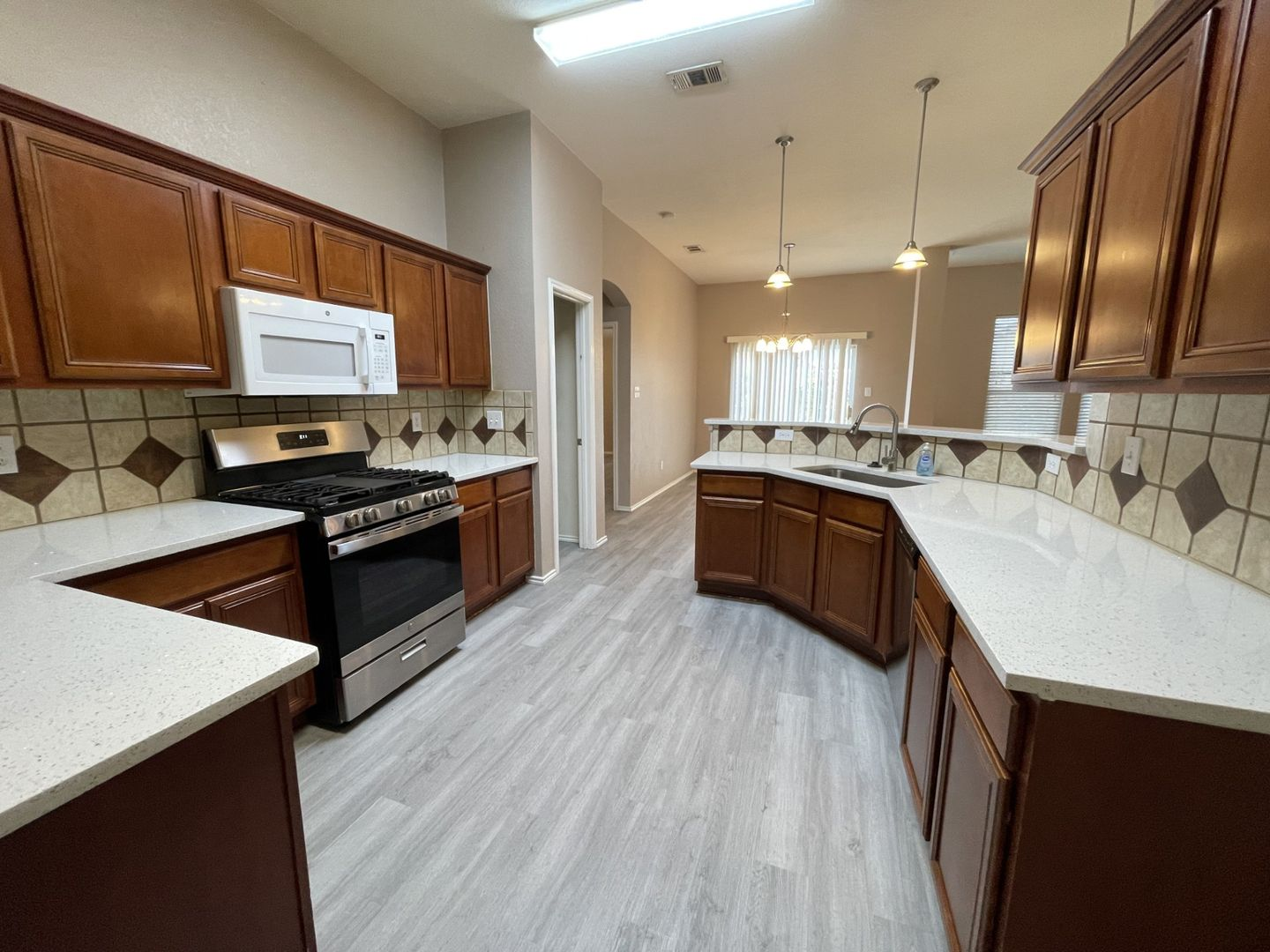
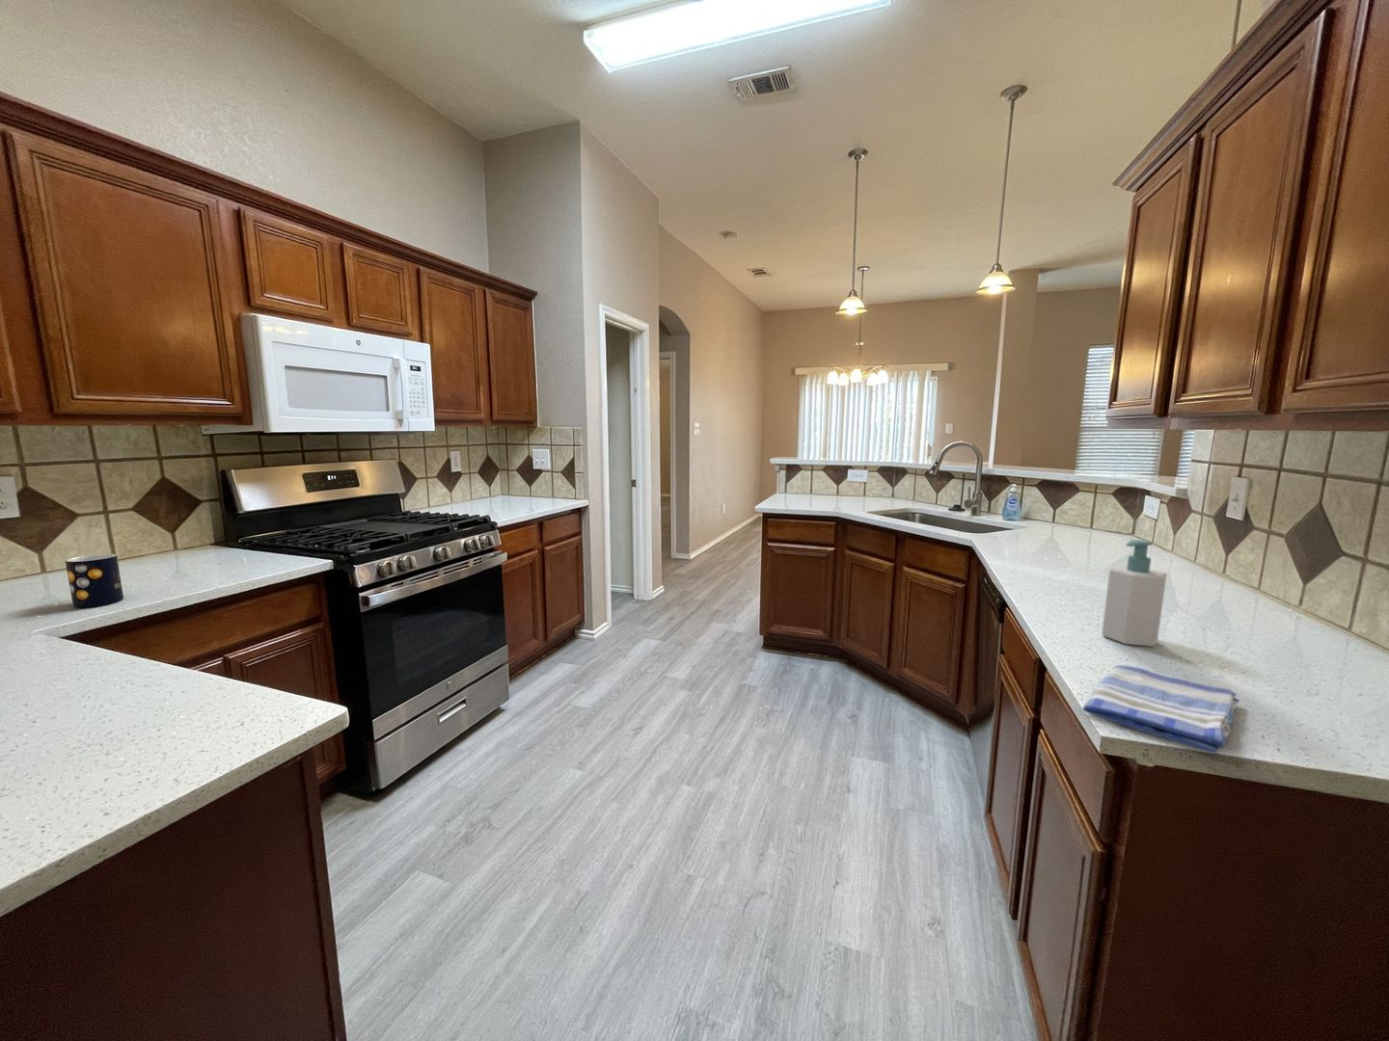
+ soap bottle (1135, 589)
+ dish towel (1160, 701)
+ mug (94, 578)
